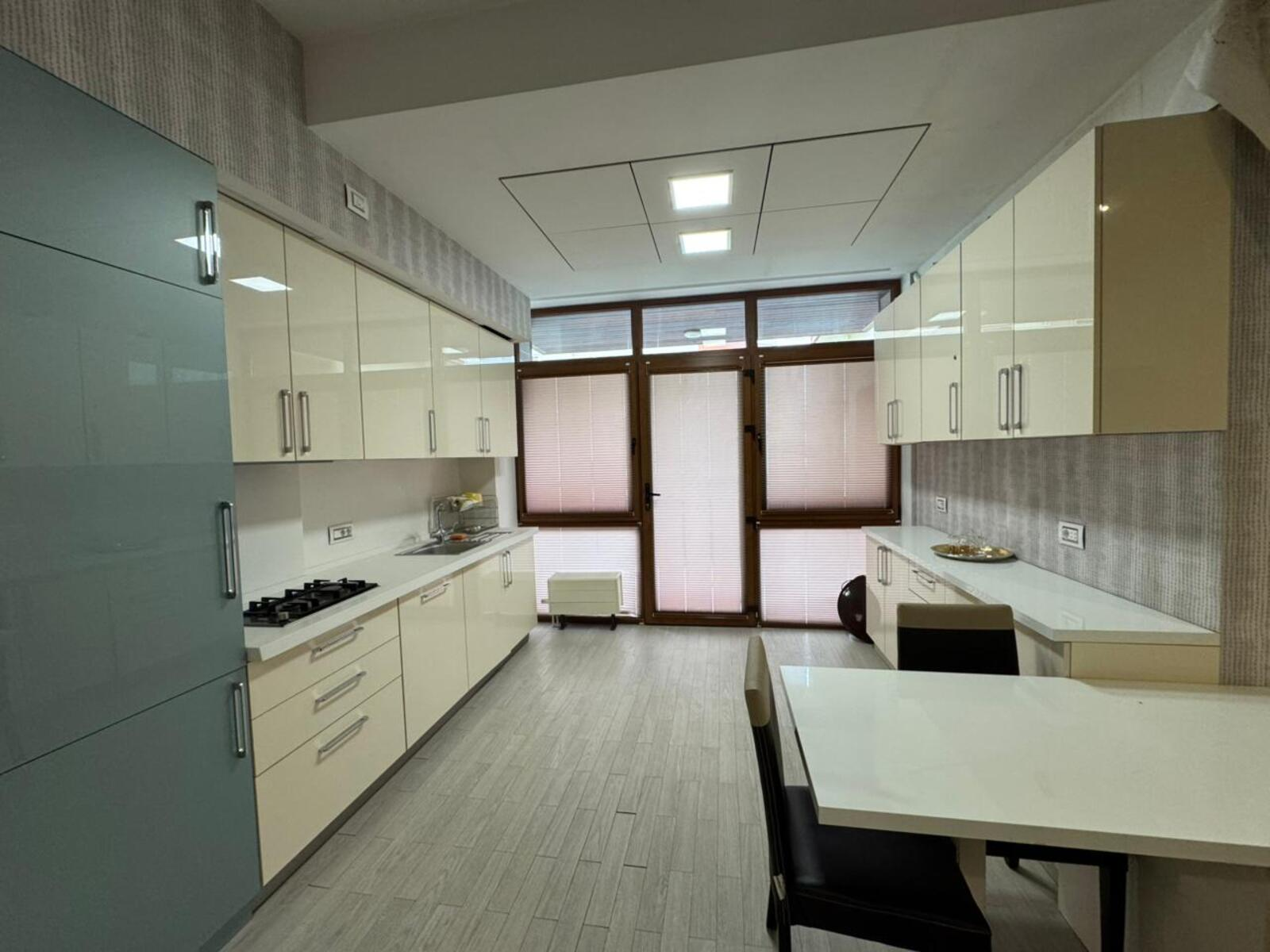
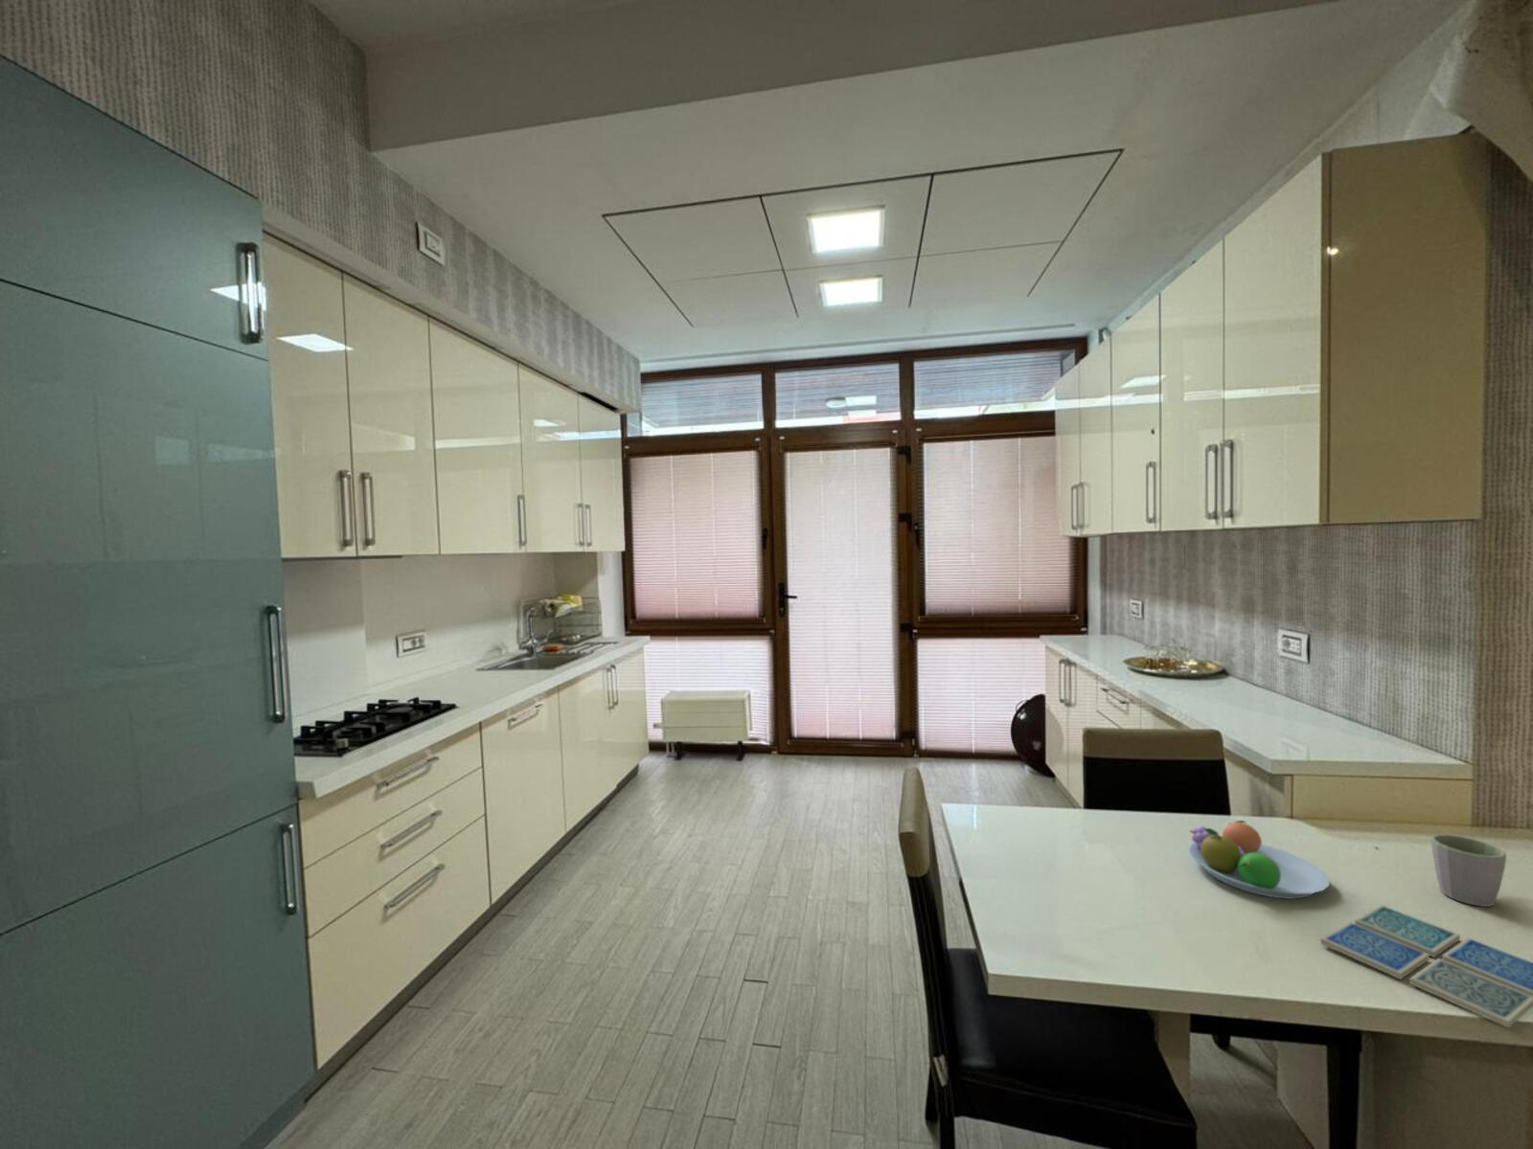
+ drink coaster (1434, 957)
+ fruit bowl (1252, 853)
+ mug (1475, 869)
